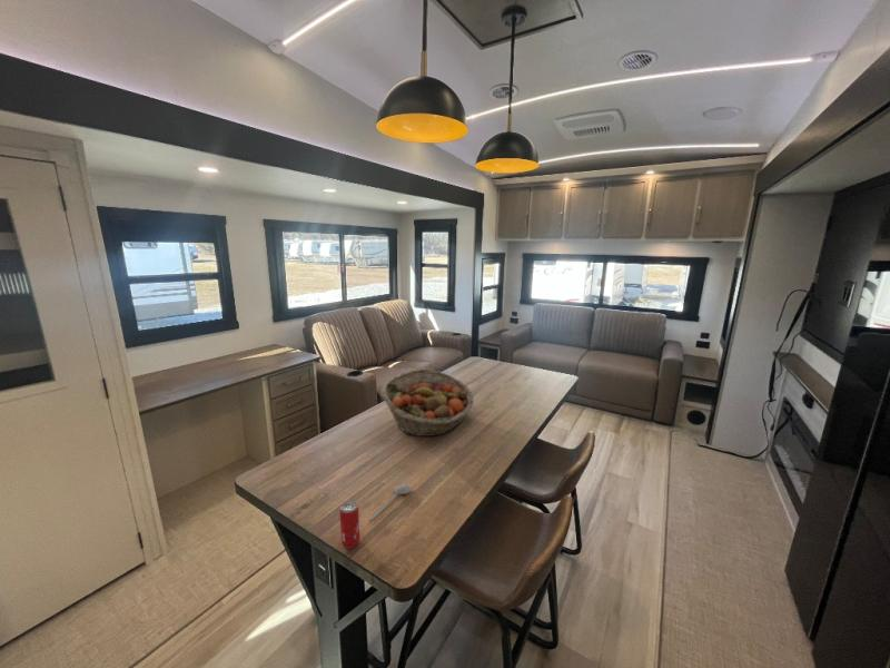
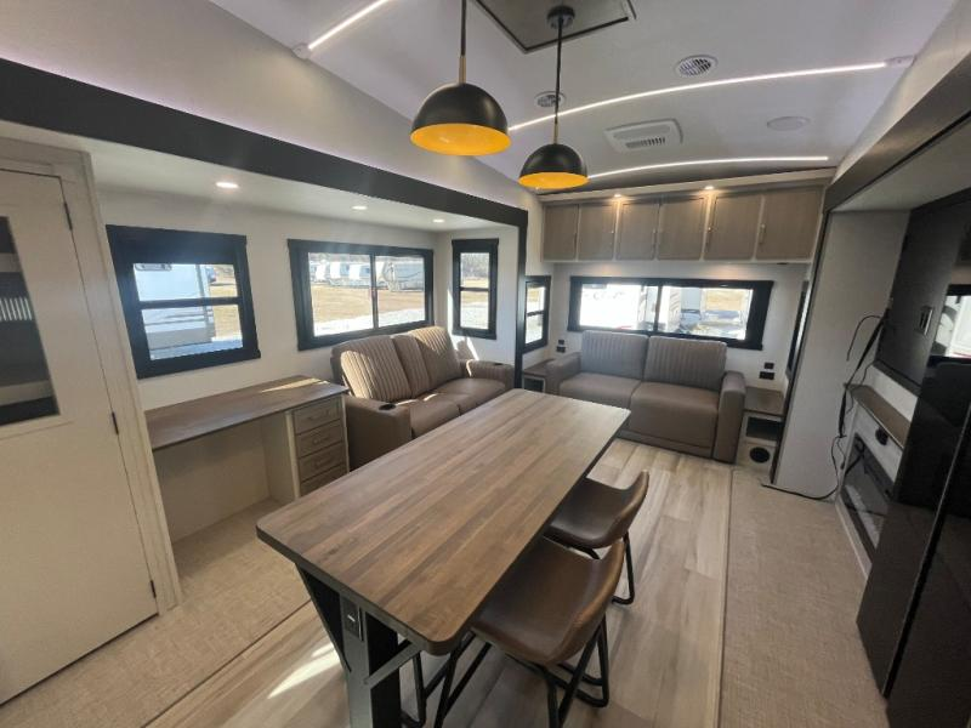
- beverage can (349, 524)
- fruit basket (428, 400)
- spoon (390, 499)
